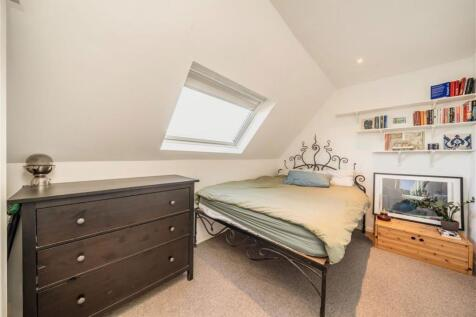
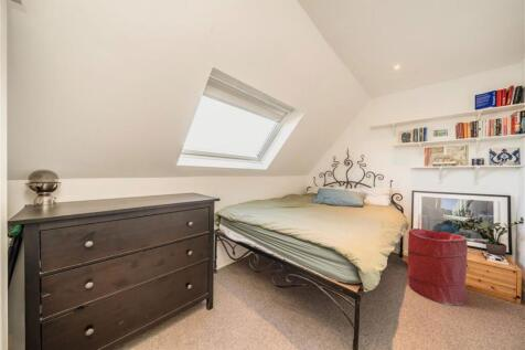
+ laundry hamper (435, 261)
